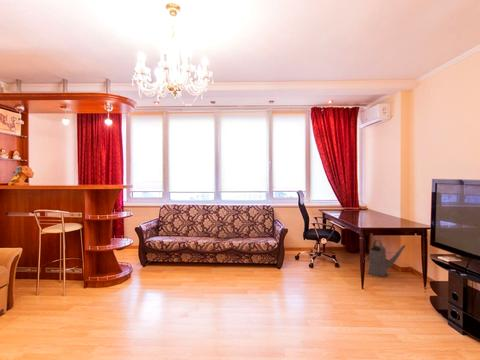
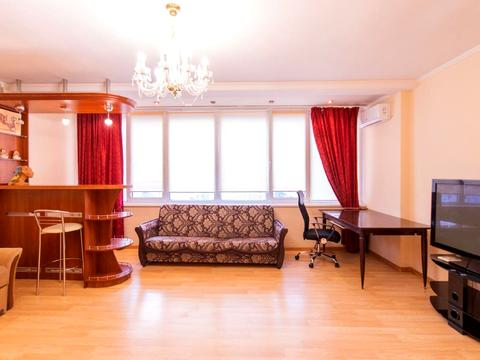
- watering can (384, 256)
